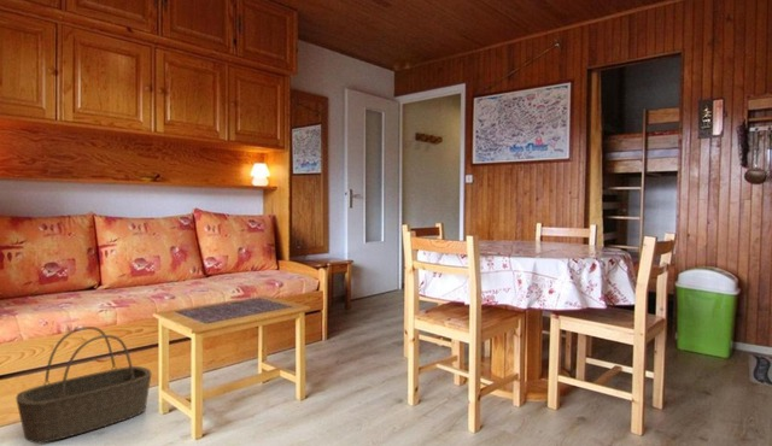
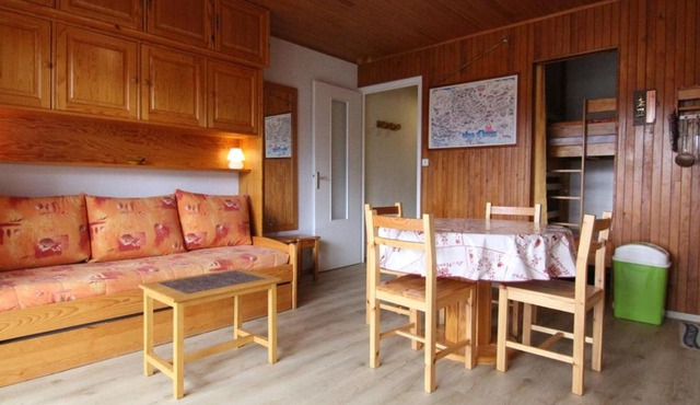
- basket (88, 376)
